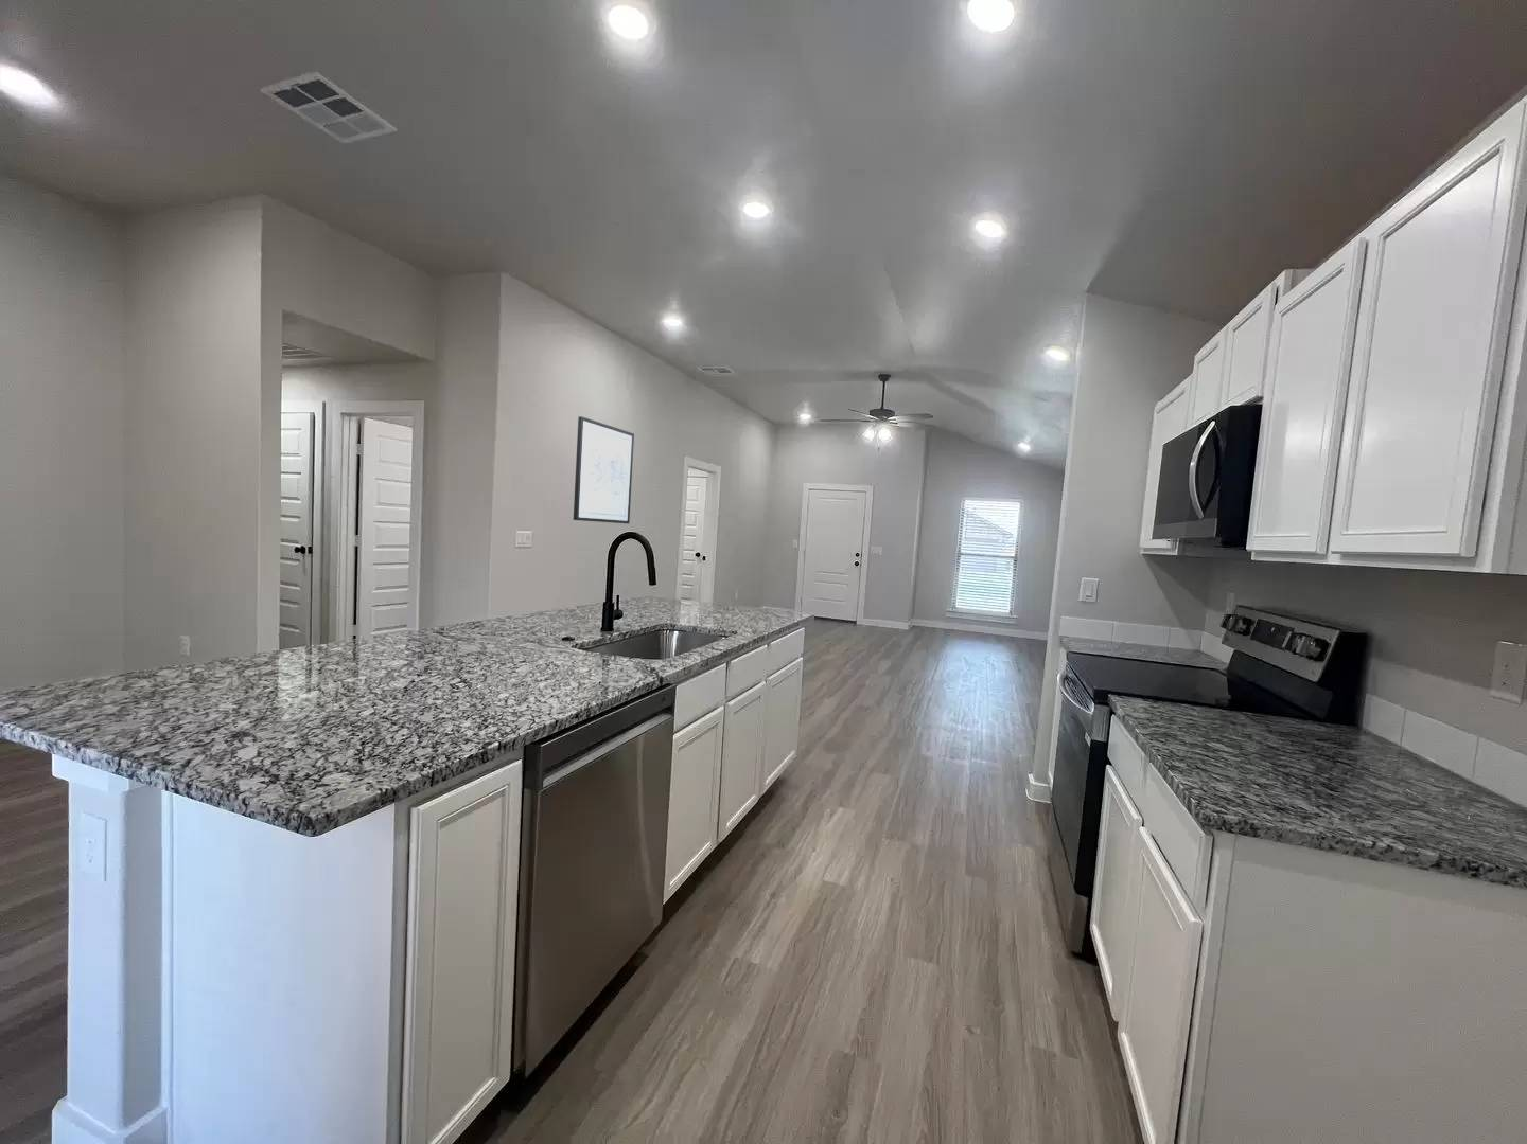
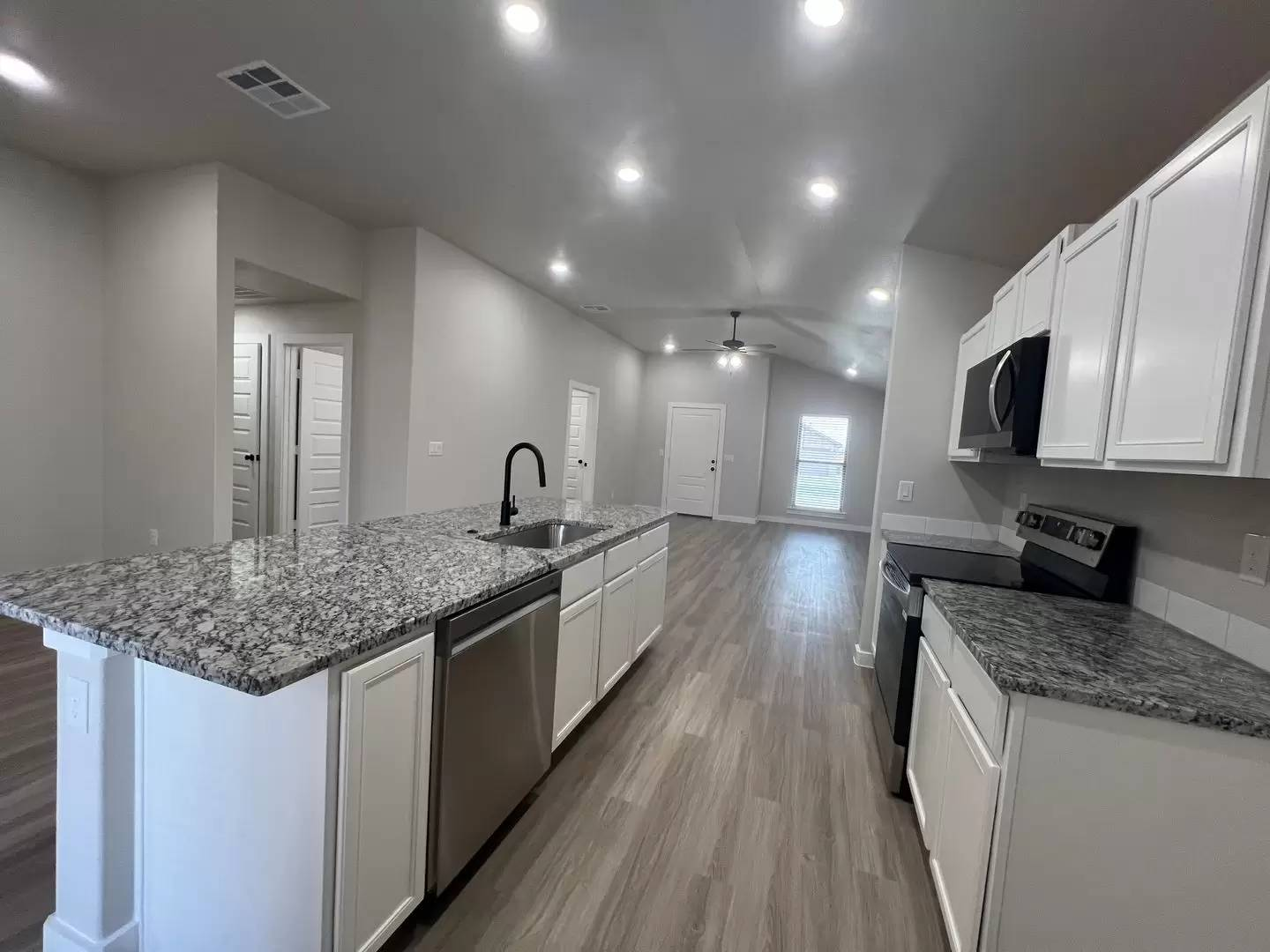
- wall art (606, 473)
